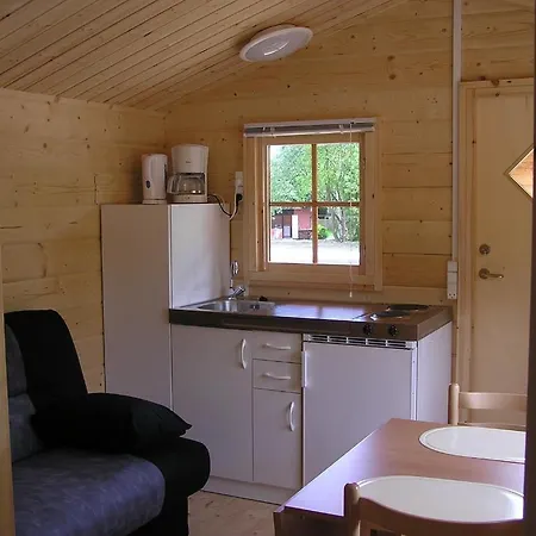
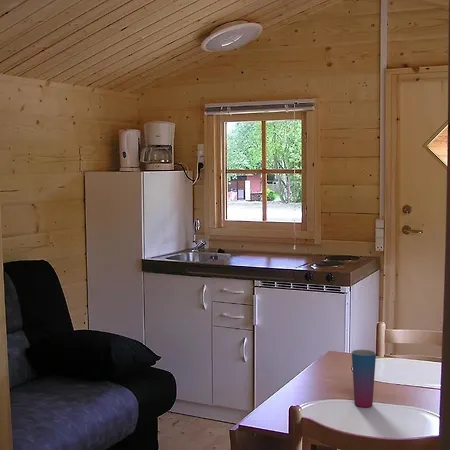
+ cup (363, 378)
